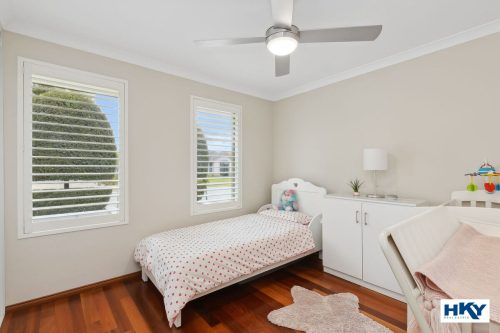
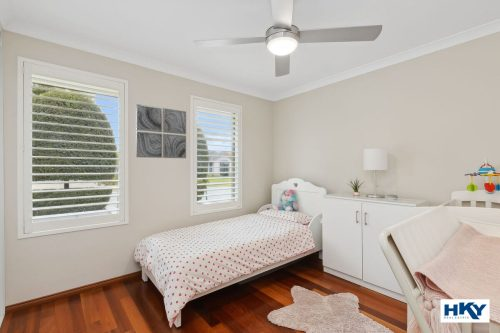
+ wall art (163, 132)
